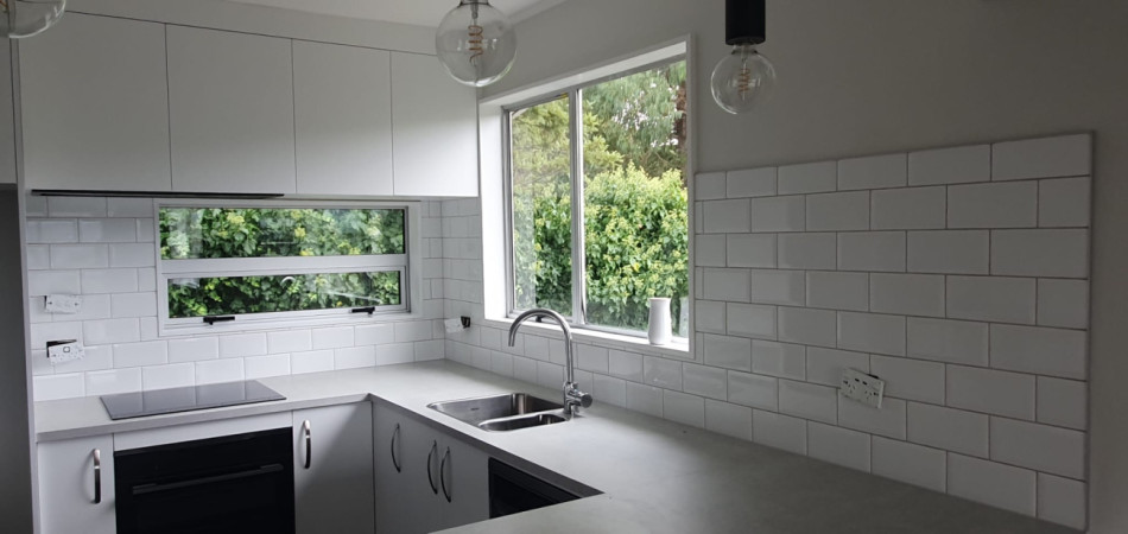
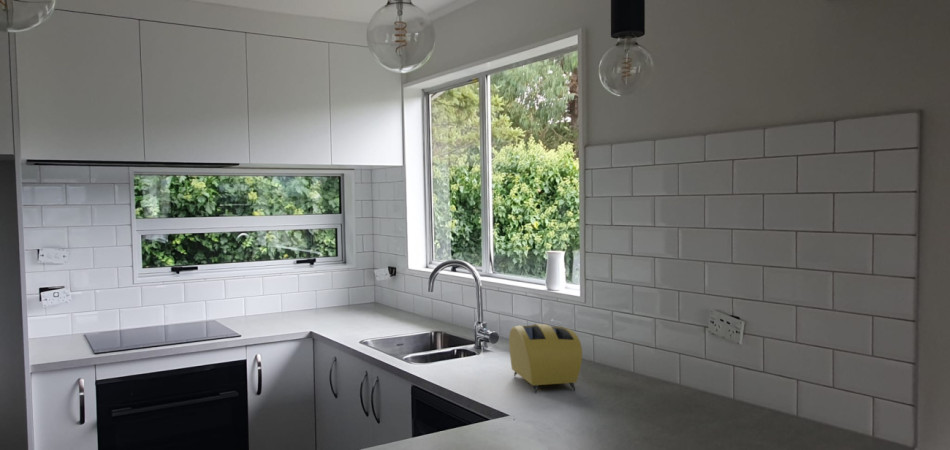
+ toaster (543, 353)
